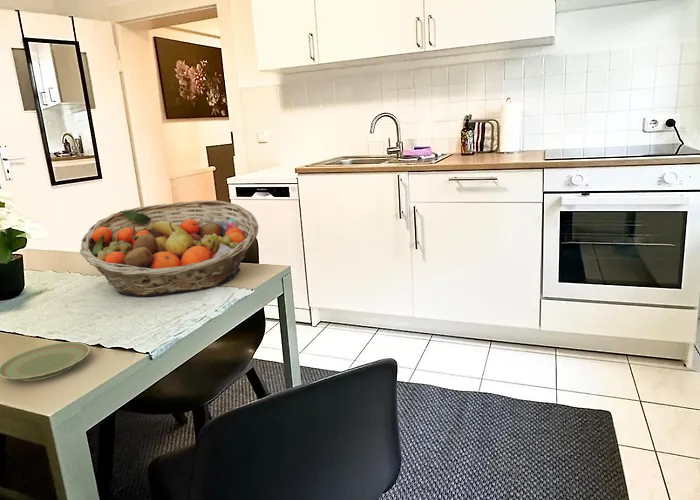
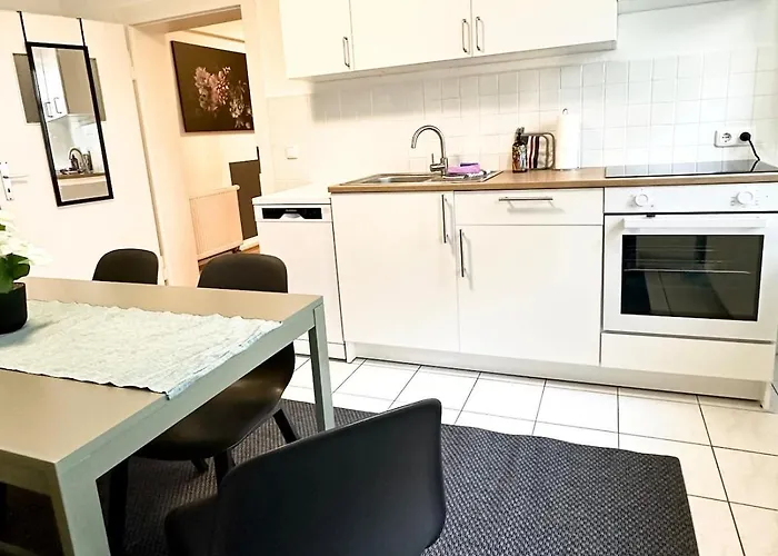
- fruit basket (174, 245)
- plate (46, 363)
